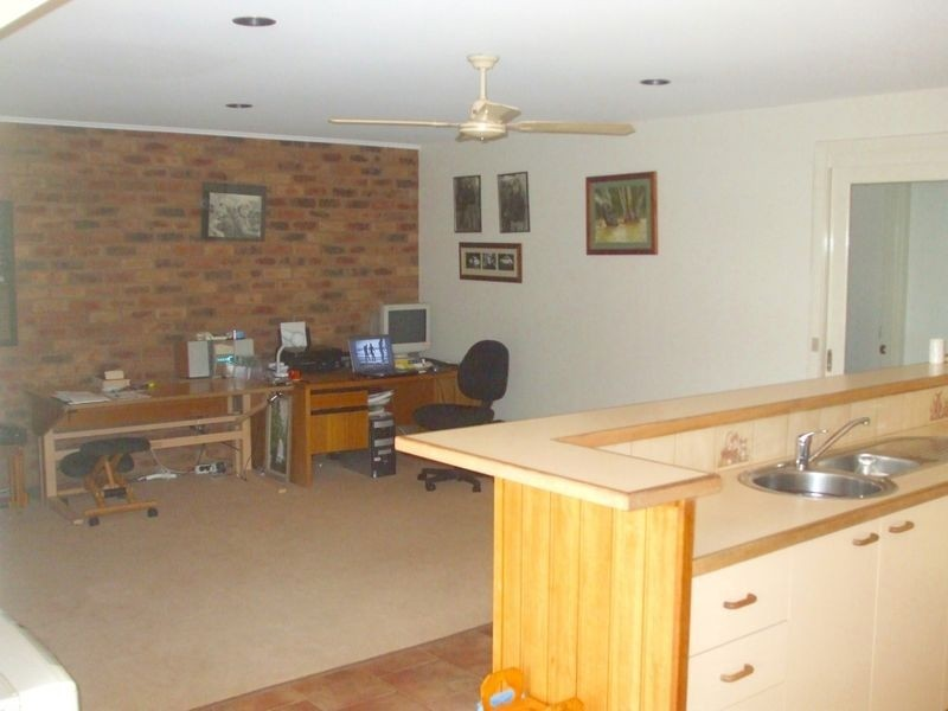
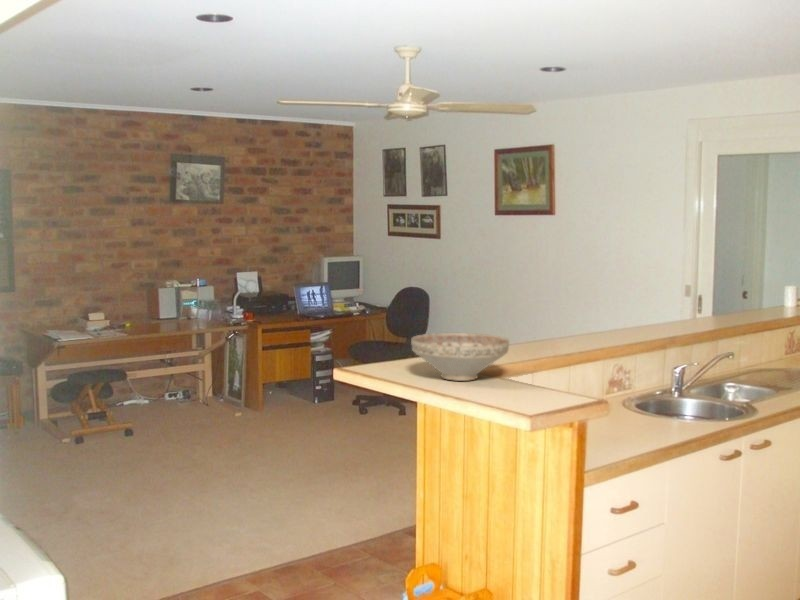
+ decorative bowl (459, 358)
